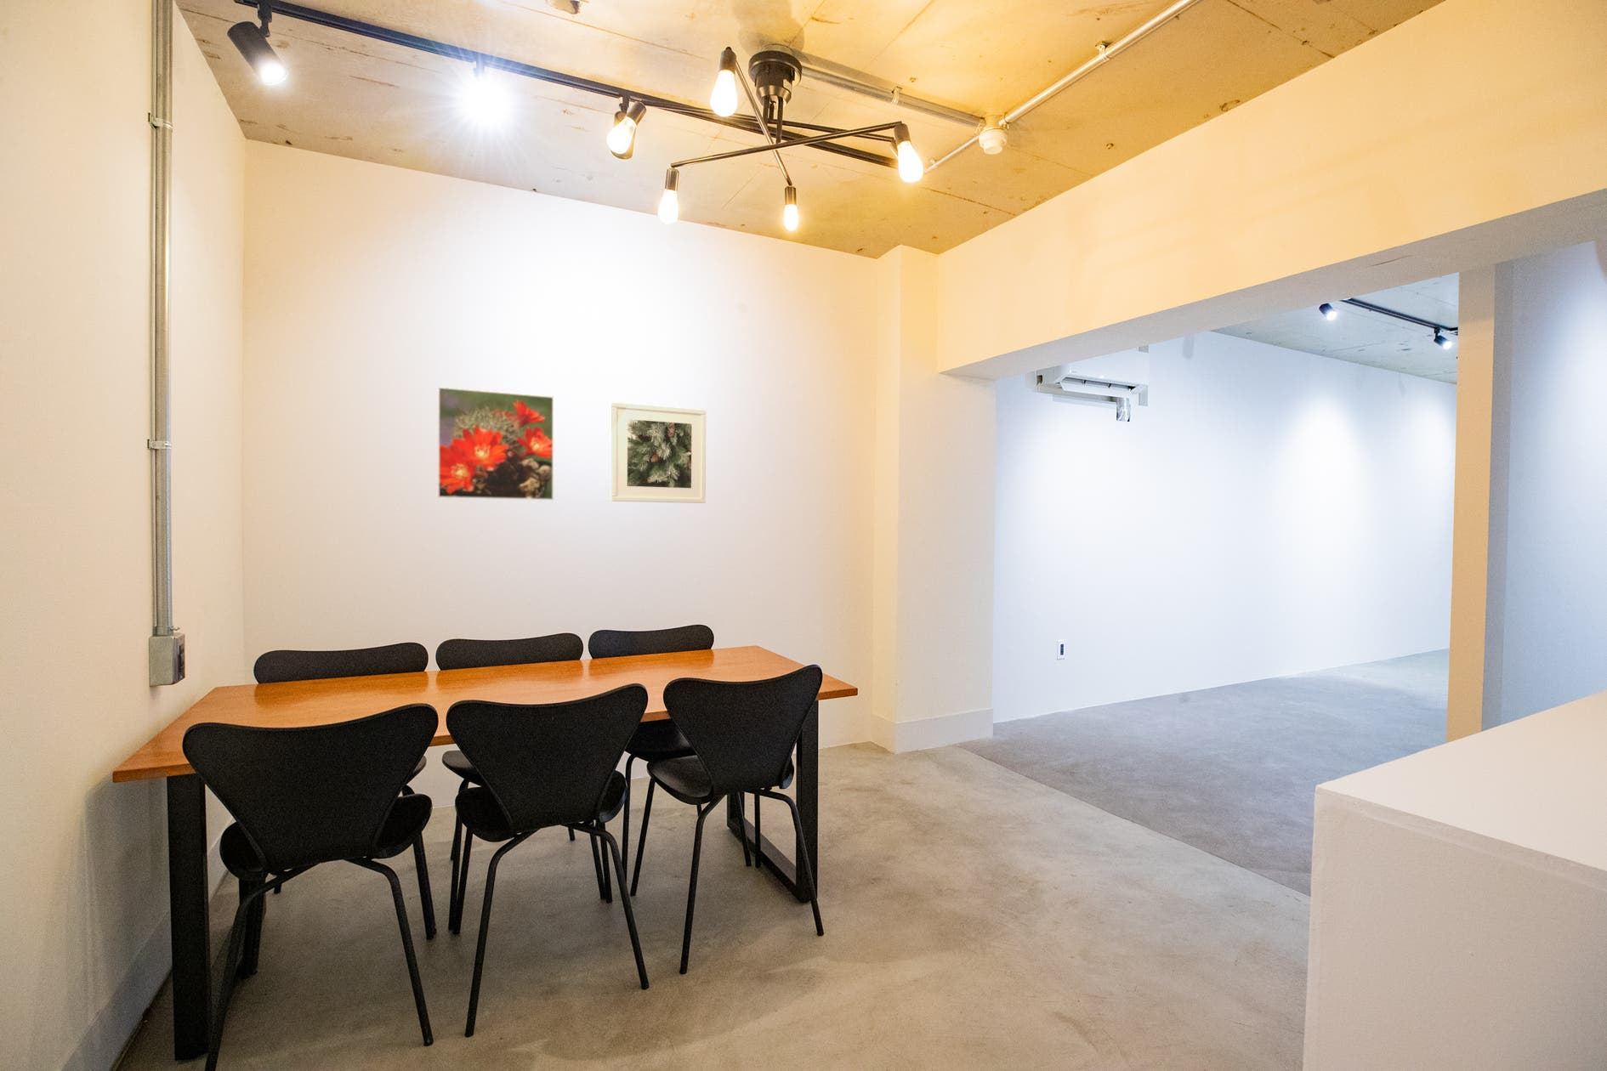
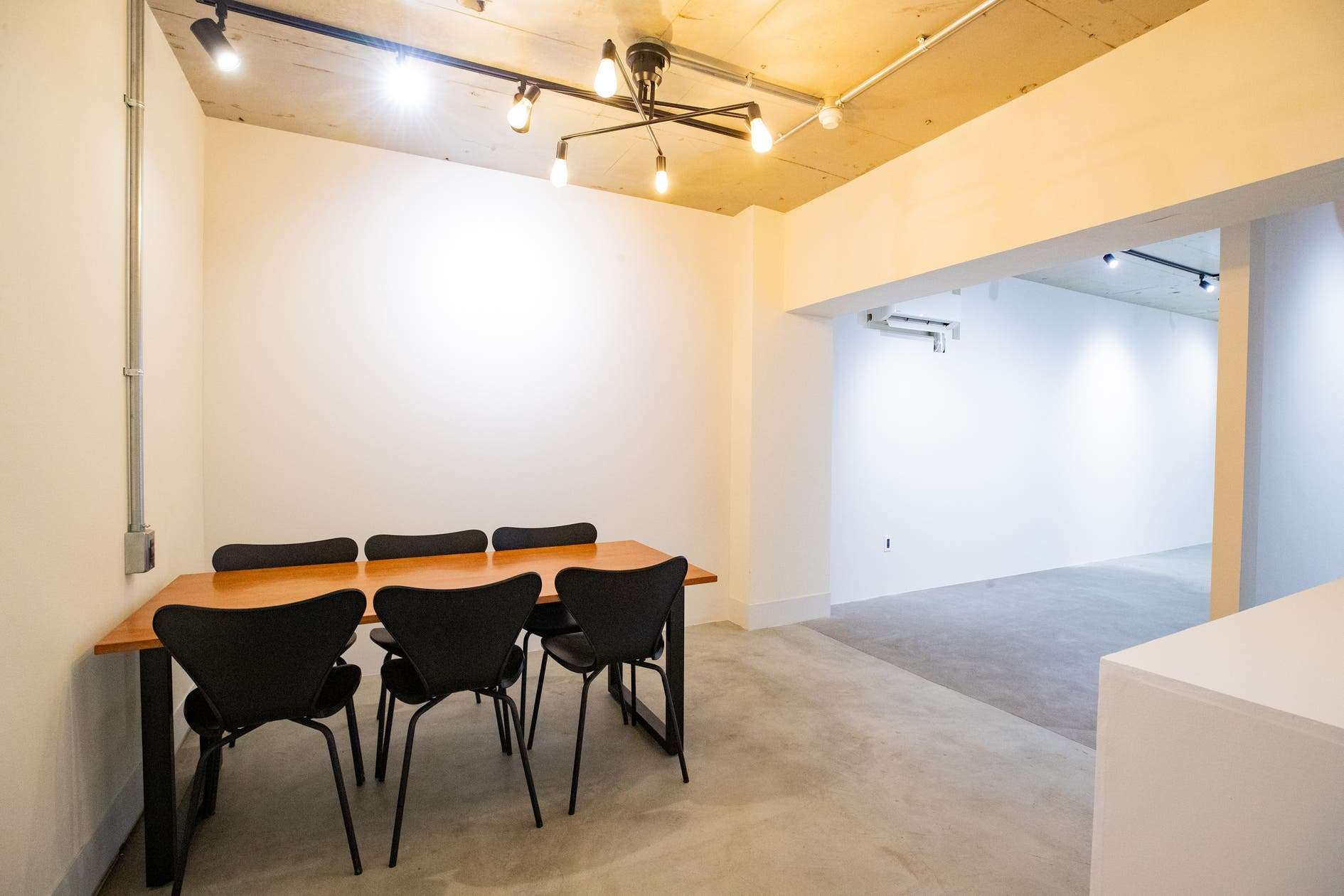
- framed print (497, 446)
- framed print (659, 454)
